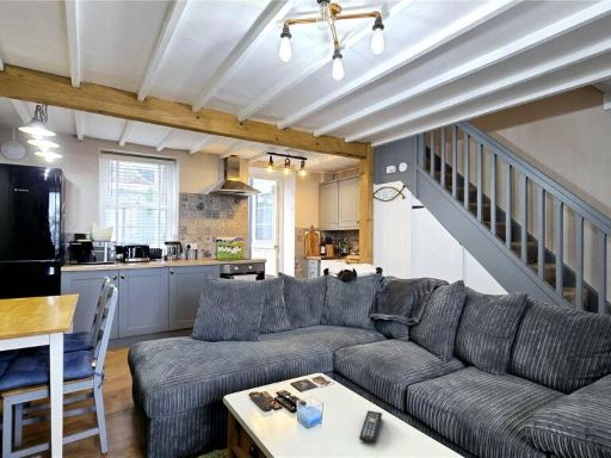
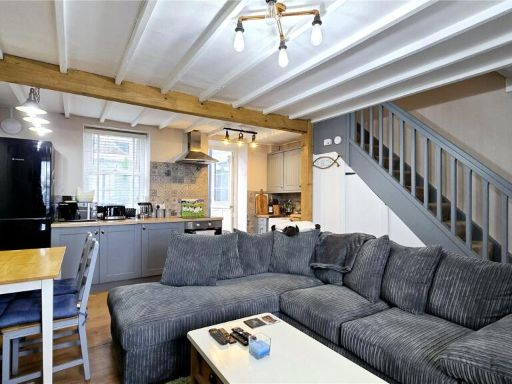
- remote control (371, 425)
